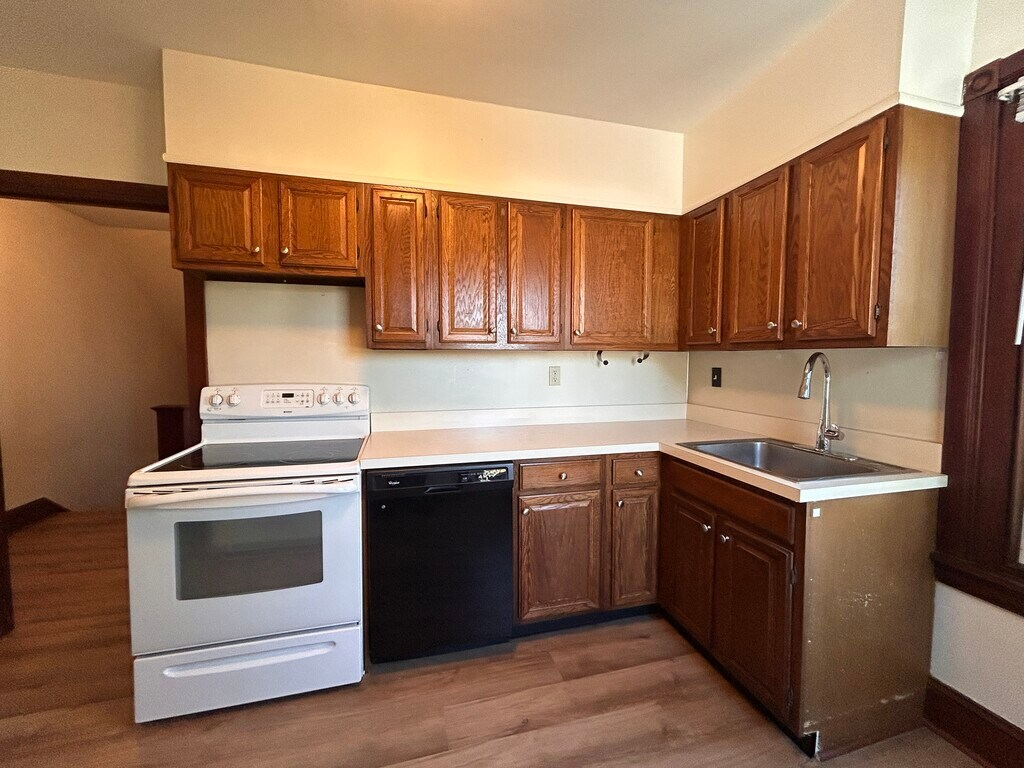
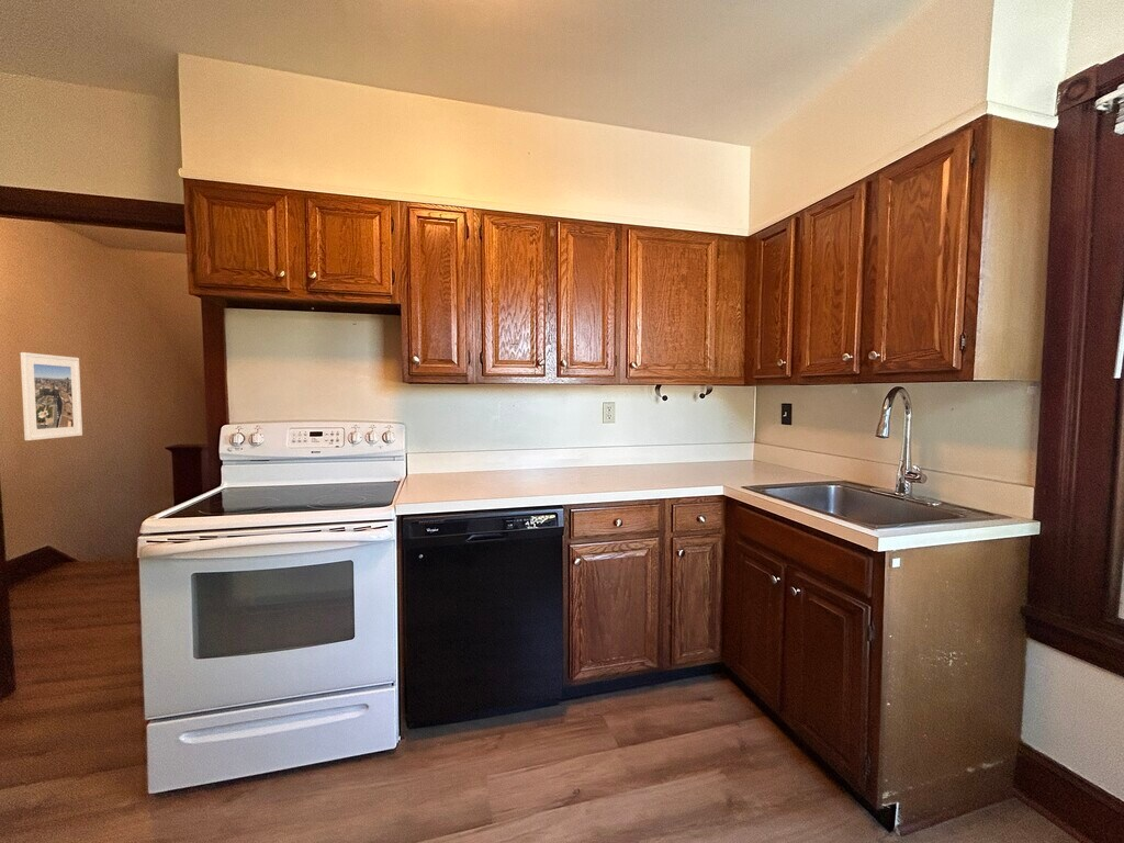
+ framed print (53, 396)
